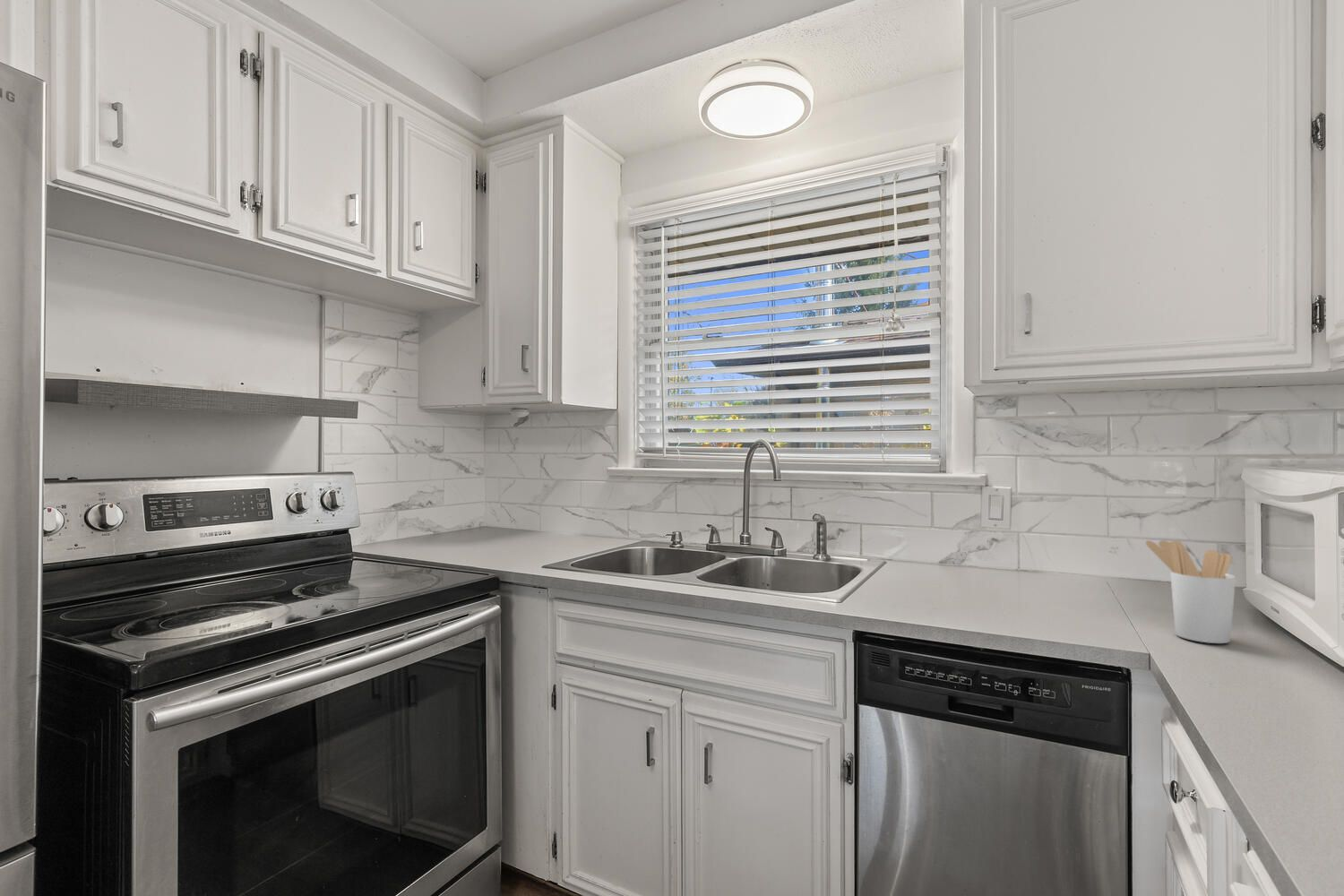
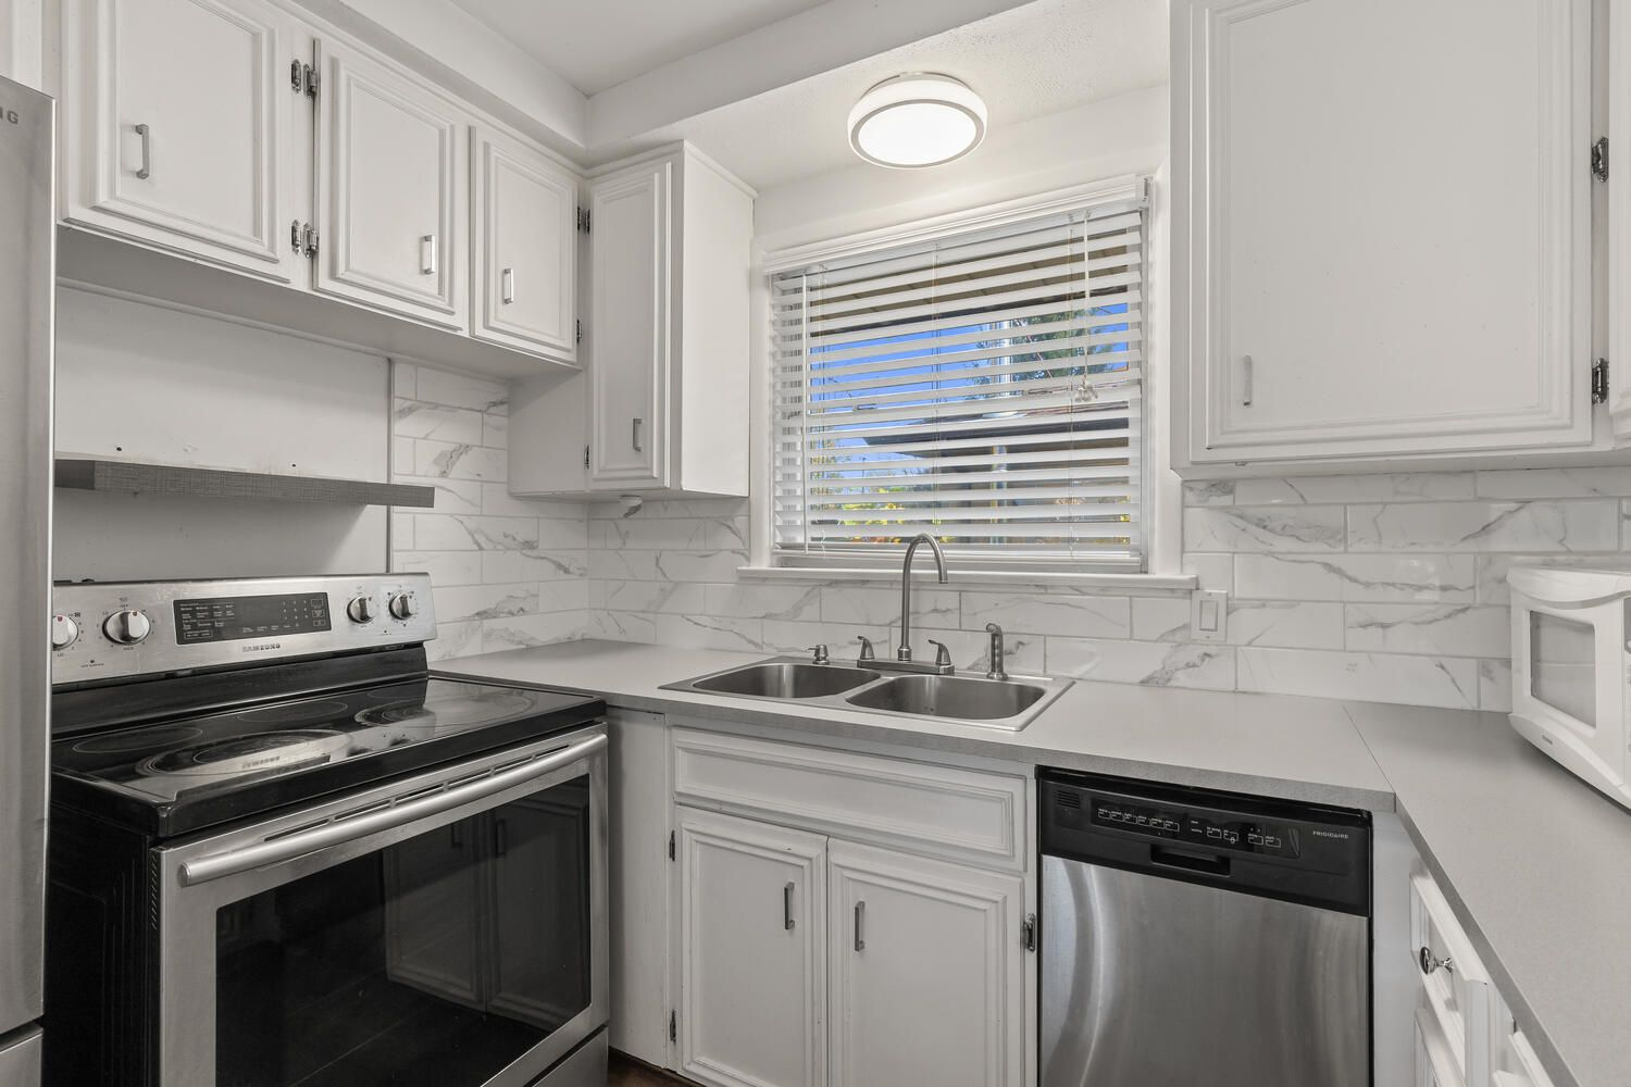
- utensil holder (1189, 587)
